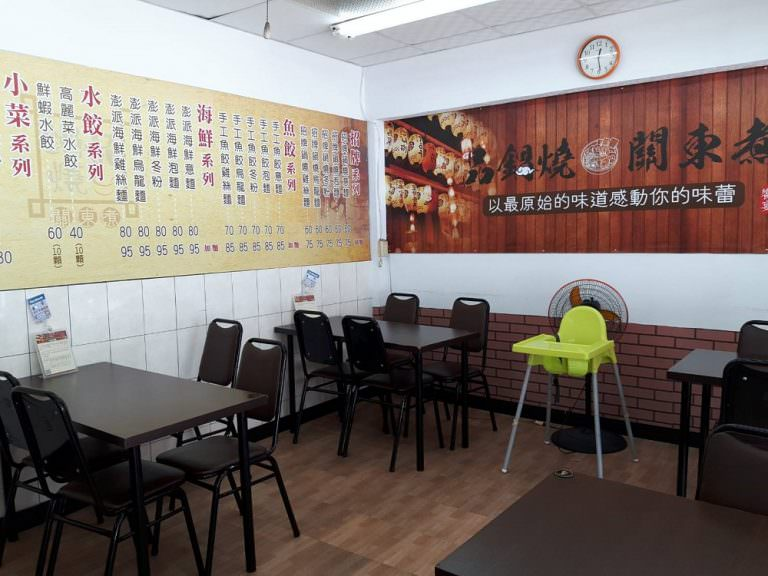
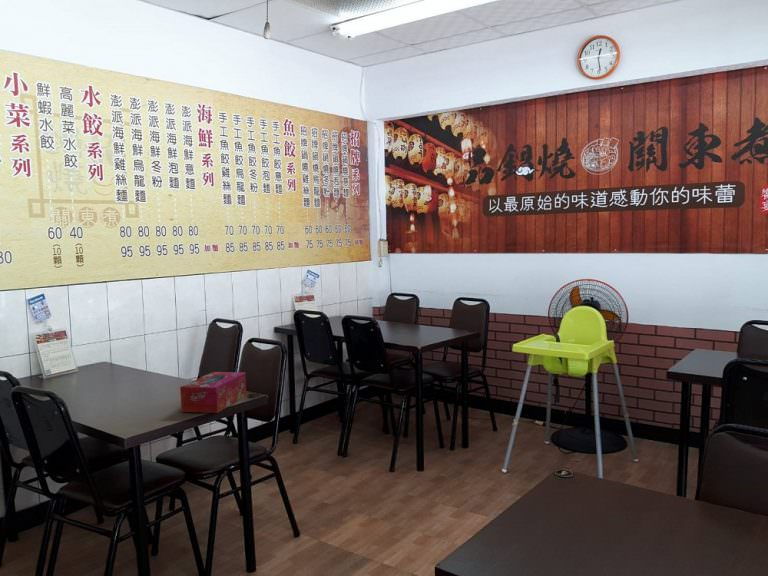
+ tissue box (214, 391)
